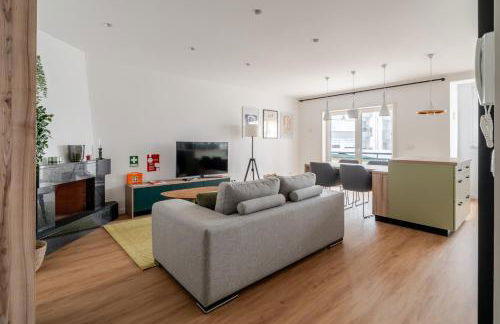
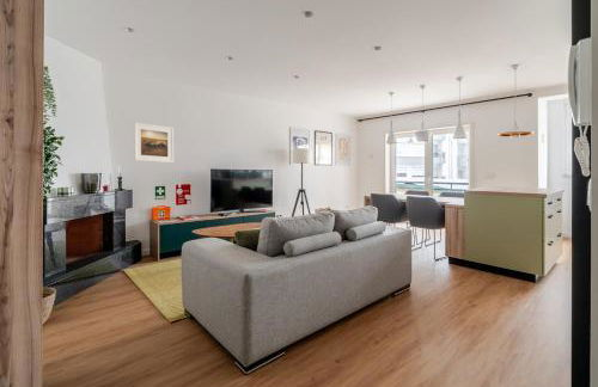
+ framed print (154, 143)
